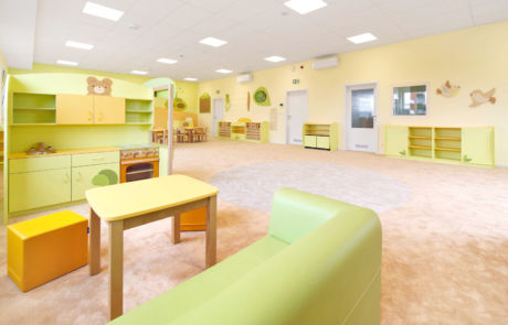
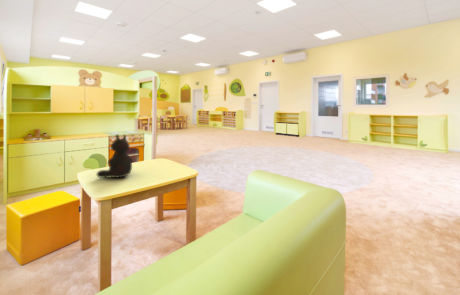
+ teddy bear (115, 155)
